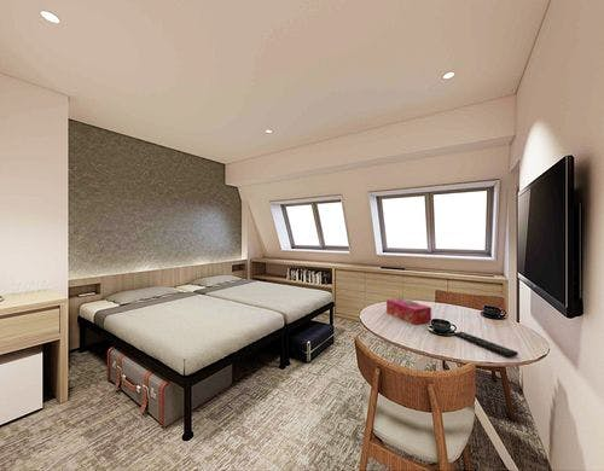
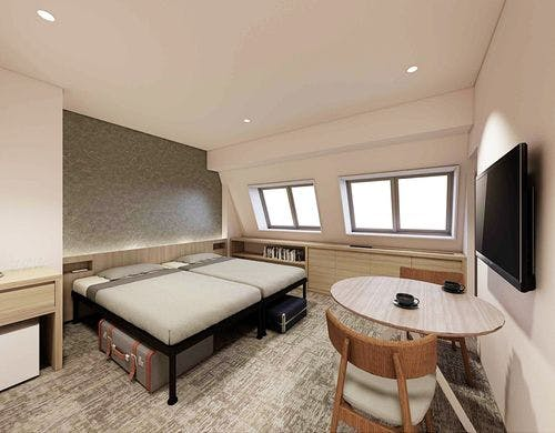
- tissue box (407, 309)
- remote control (482, 342)
